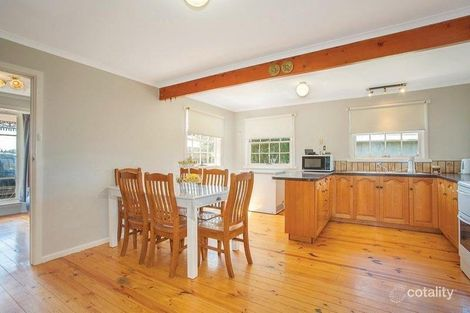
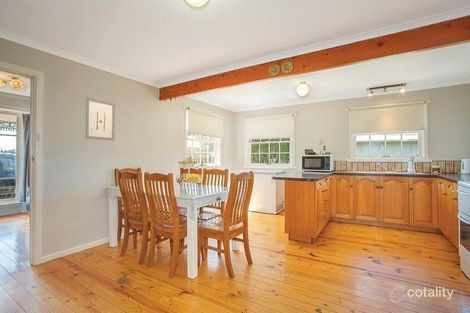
+ wall art (100, 120)
